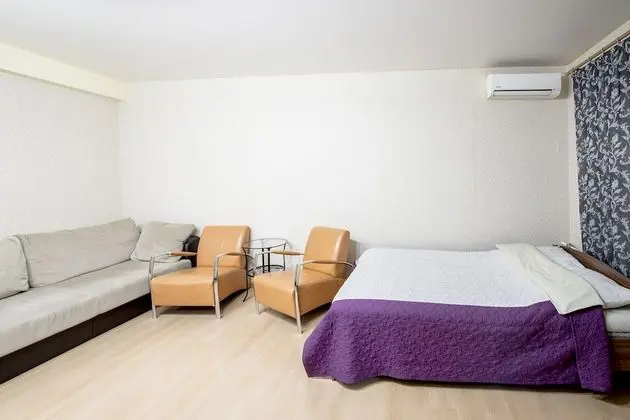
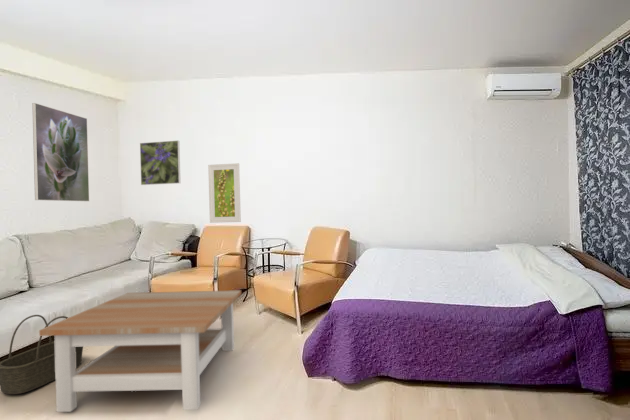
+ basket (43, 347)
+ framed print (63, 156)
+ coffee table (159, 341)
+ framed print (160, 163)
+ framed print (224, 193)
